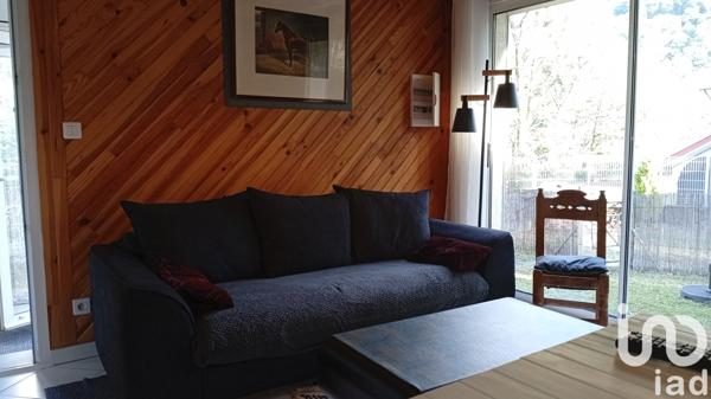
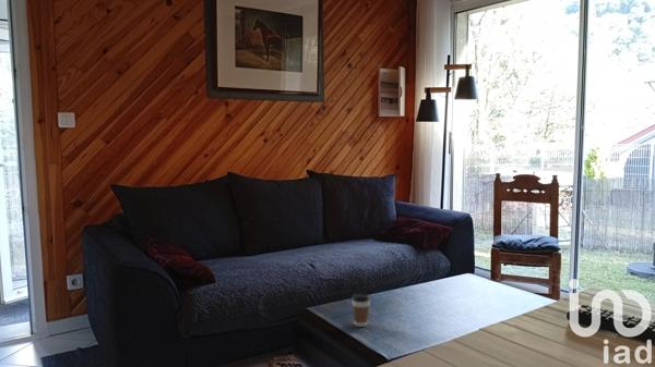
+ coffee cup (360, 309)
